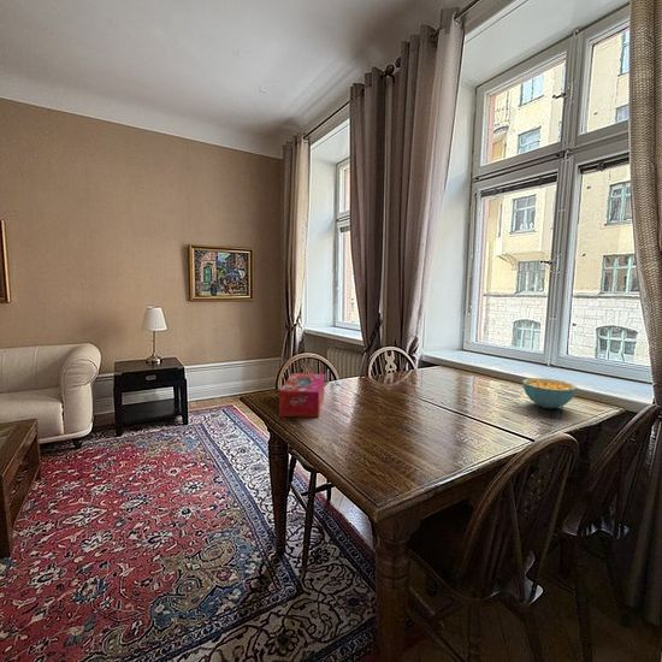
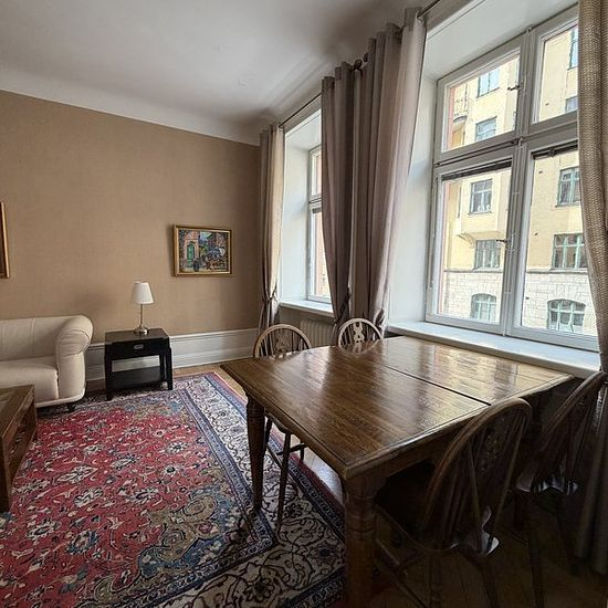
- cereal bowl (548, 395)
- tissue box (303, 392)
